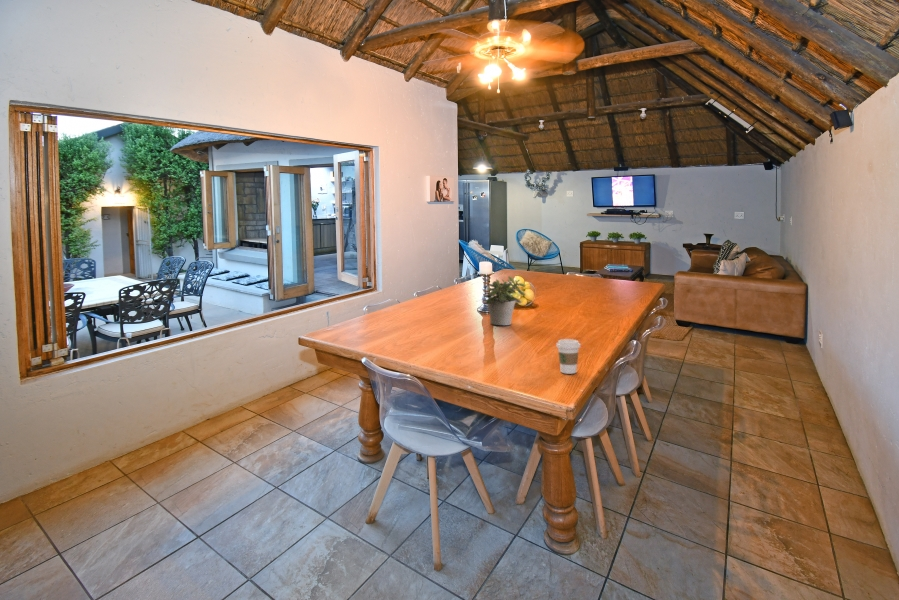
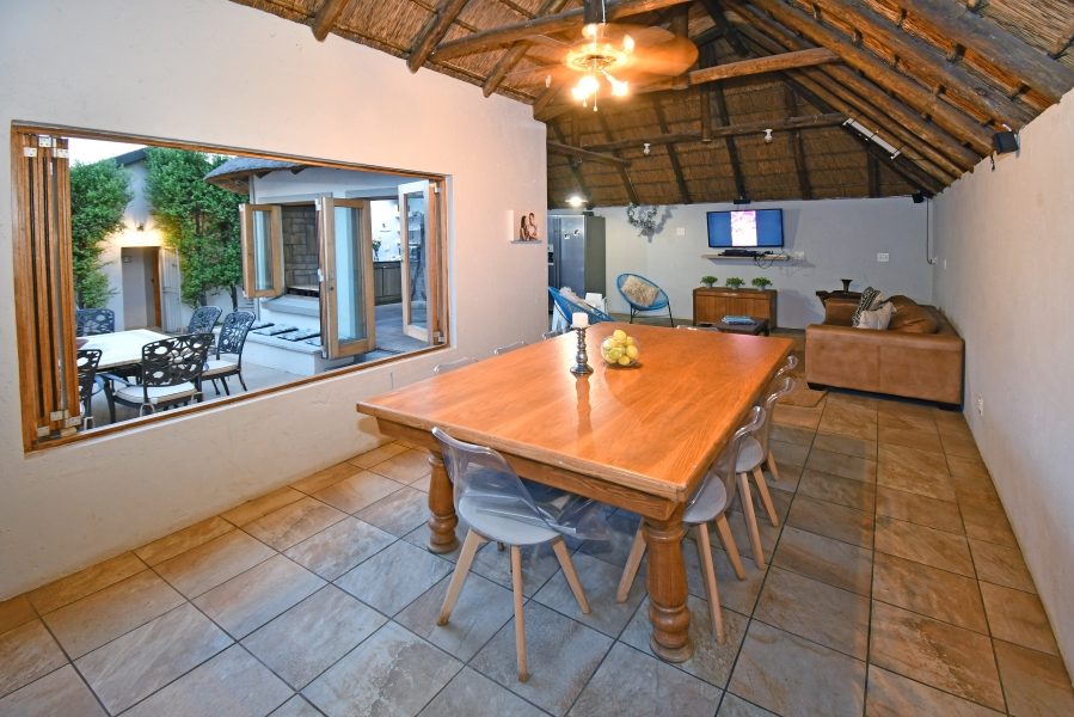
- potted plant (506, 300)
- coffee cup (568, 356)
